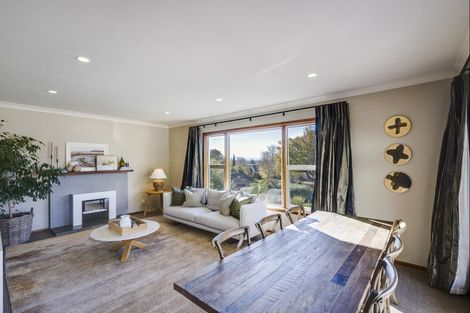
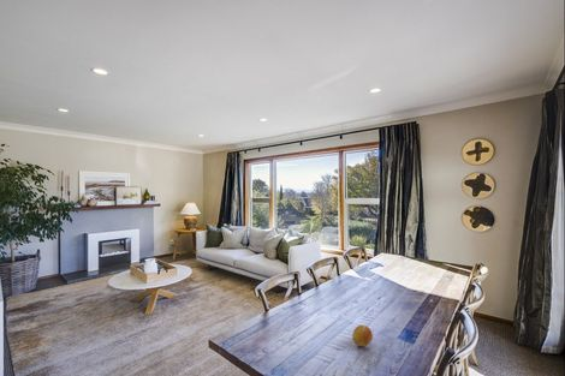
+ fruit (362, 335)
